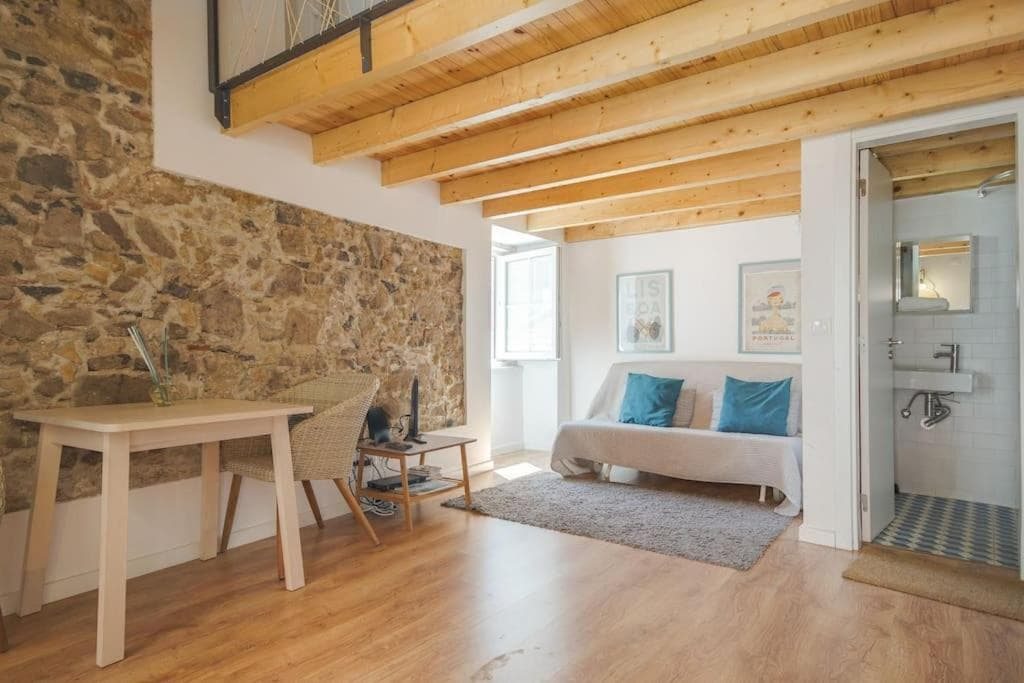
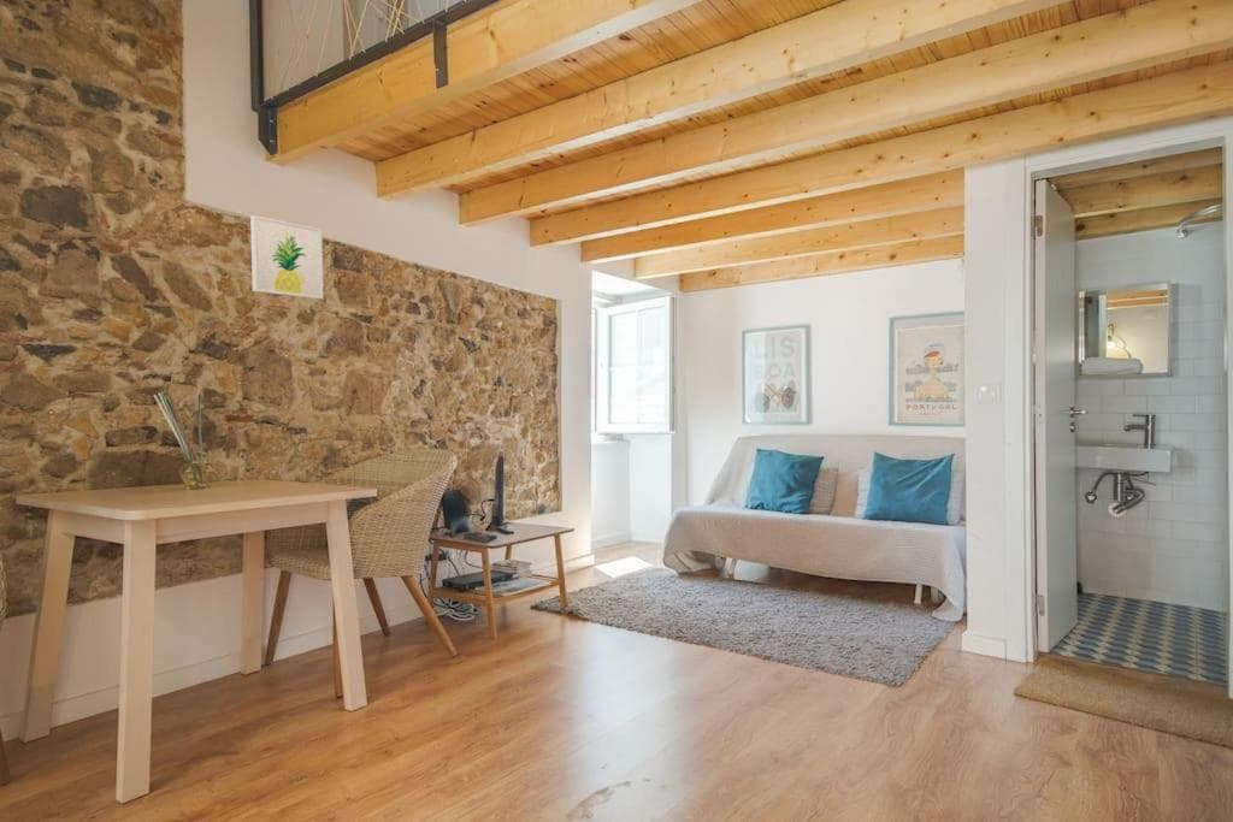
+ wall art (288, 259)
